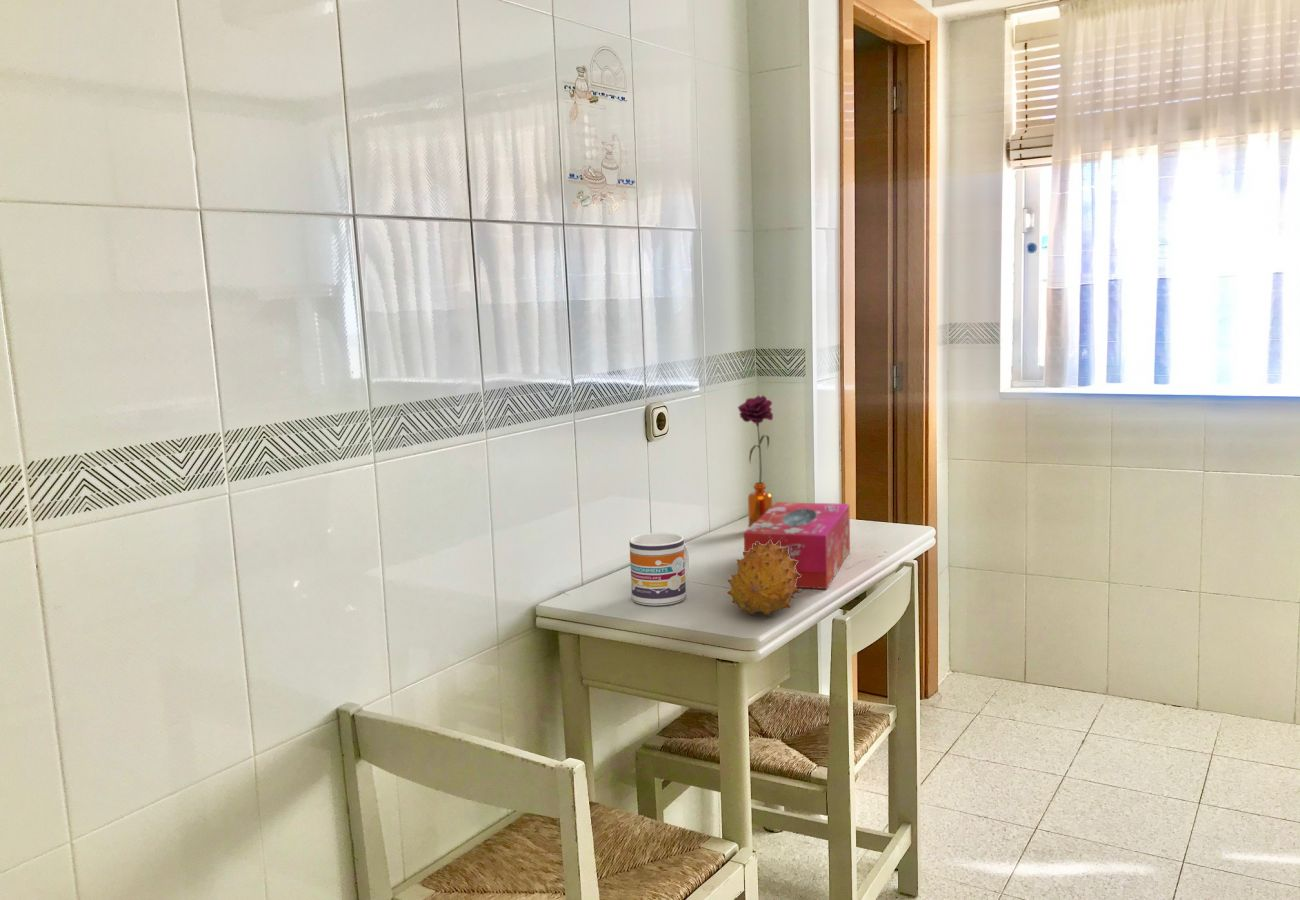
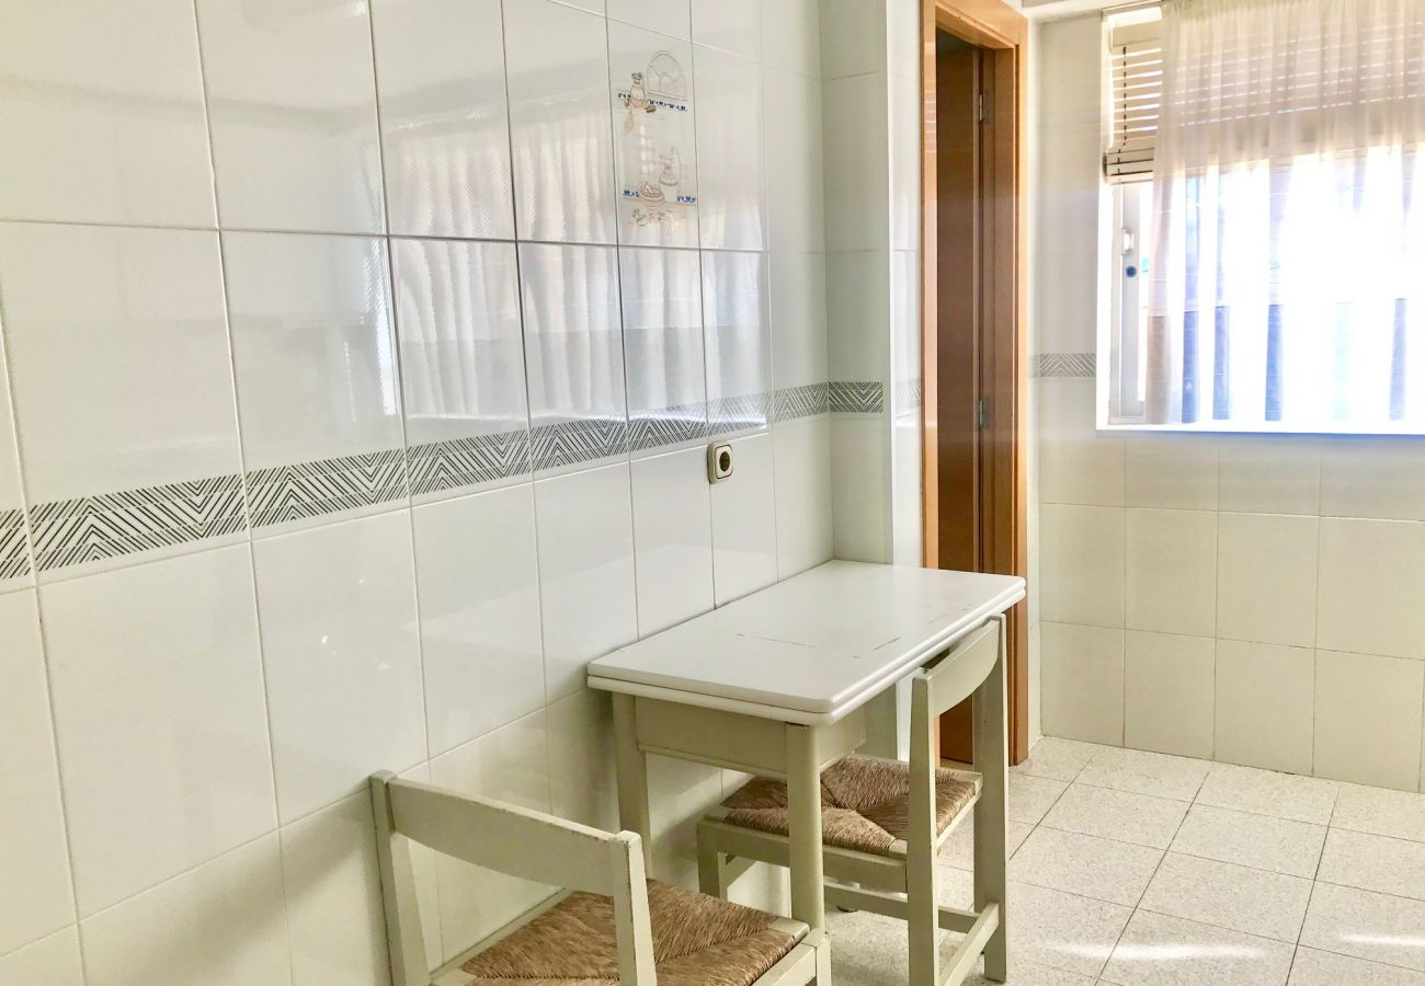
- fruit (765, 576)
- tissue box (799, 542)
- mug (663, 567)
- flower (760, 463)
